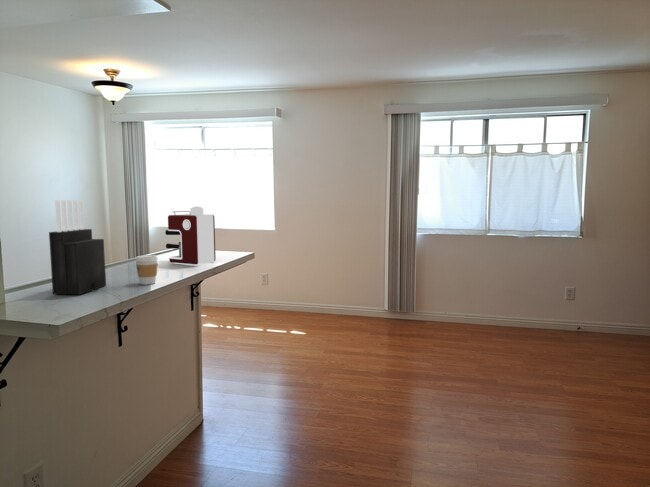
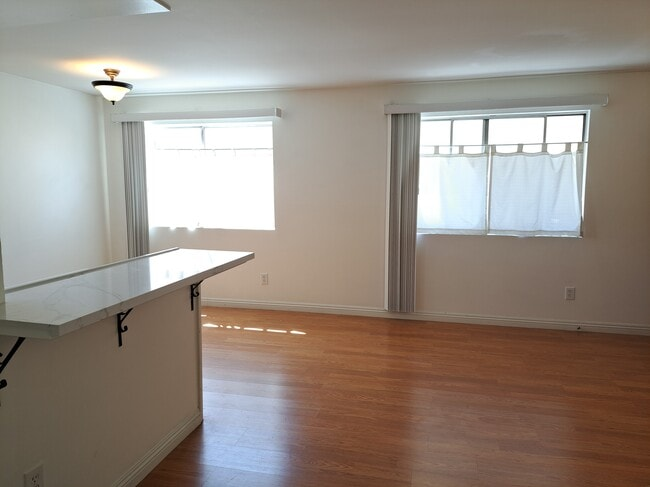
- coffee maker (185, 234)
- knife block (80, 245)
- coffee cup (146, 269)
